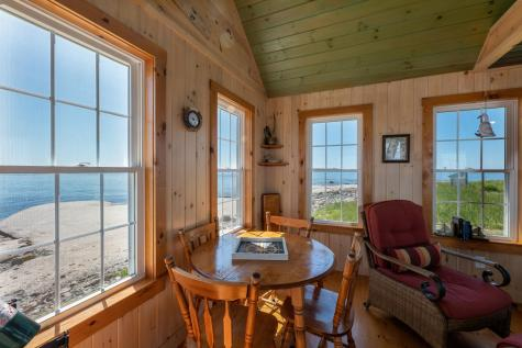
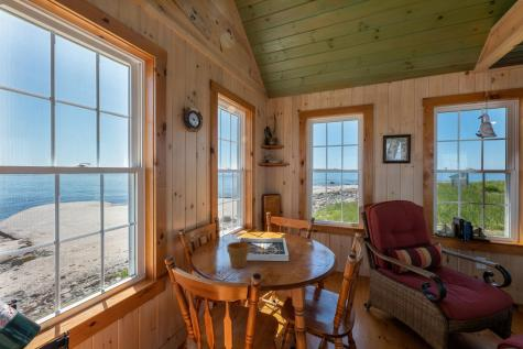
+ flower pot (238, 254)
